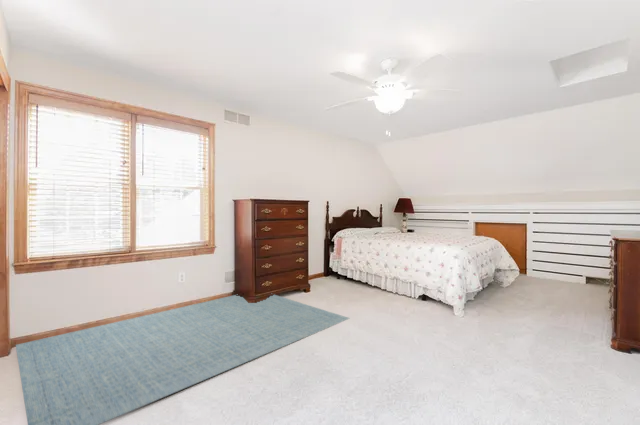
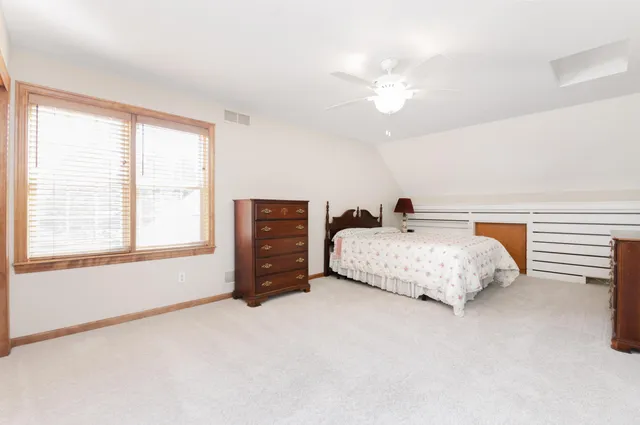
- rug (202, 330)
